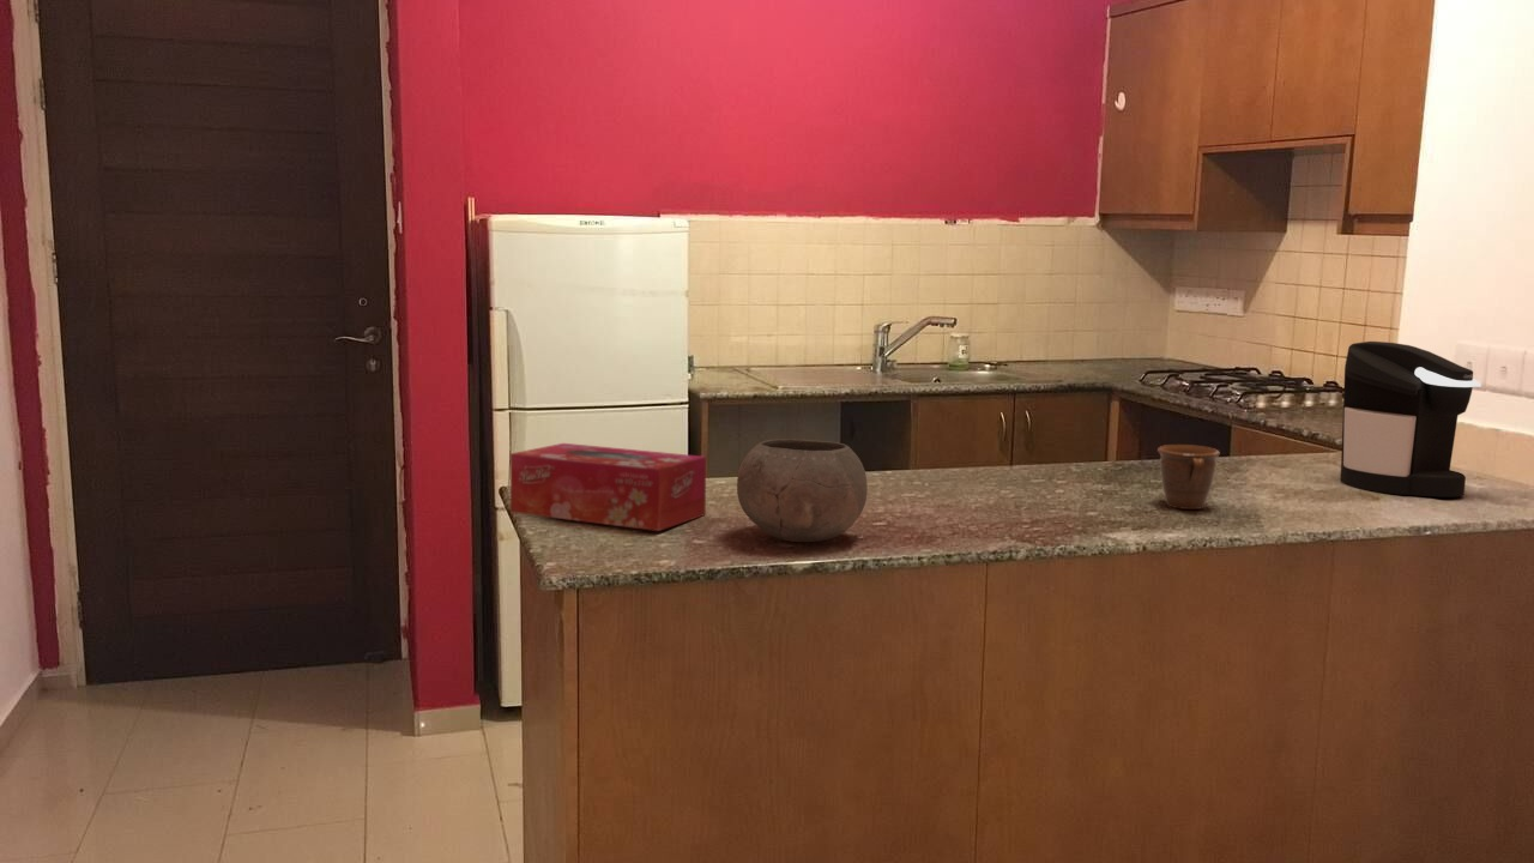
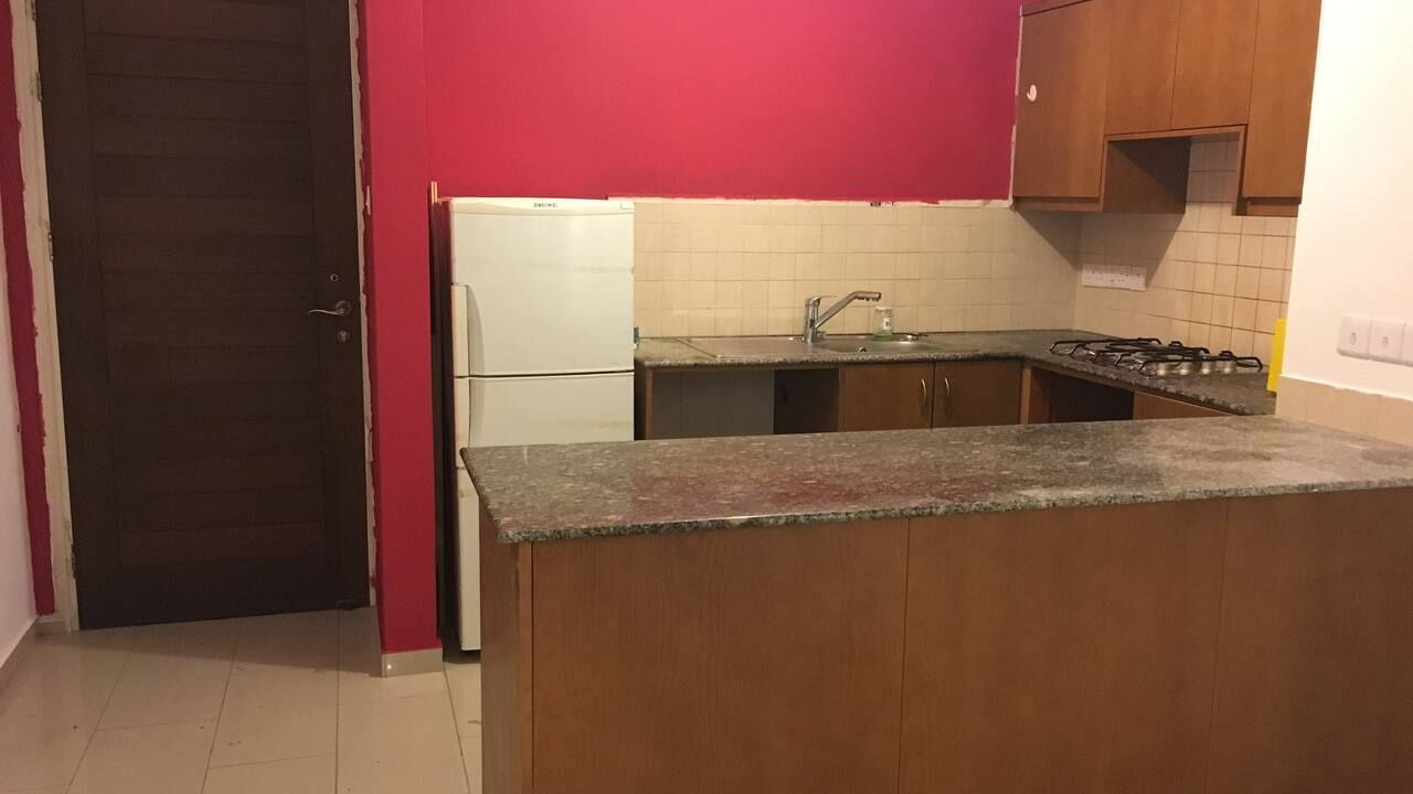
- bowl (802, 491)
- coffee maker (1409, 416)
- mug (1188, 477)
- tissue box (608, 484)
